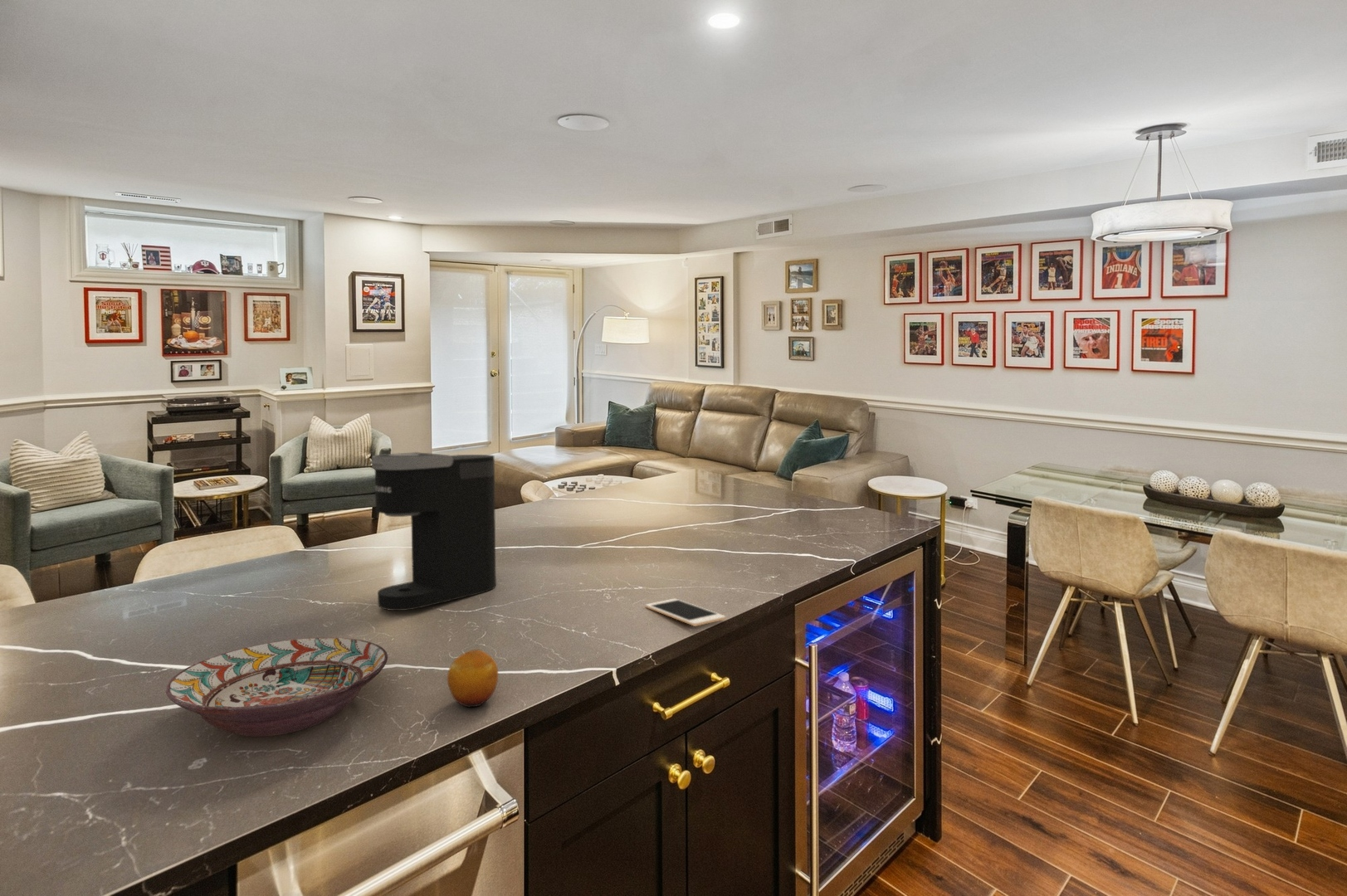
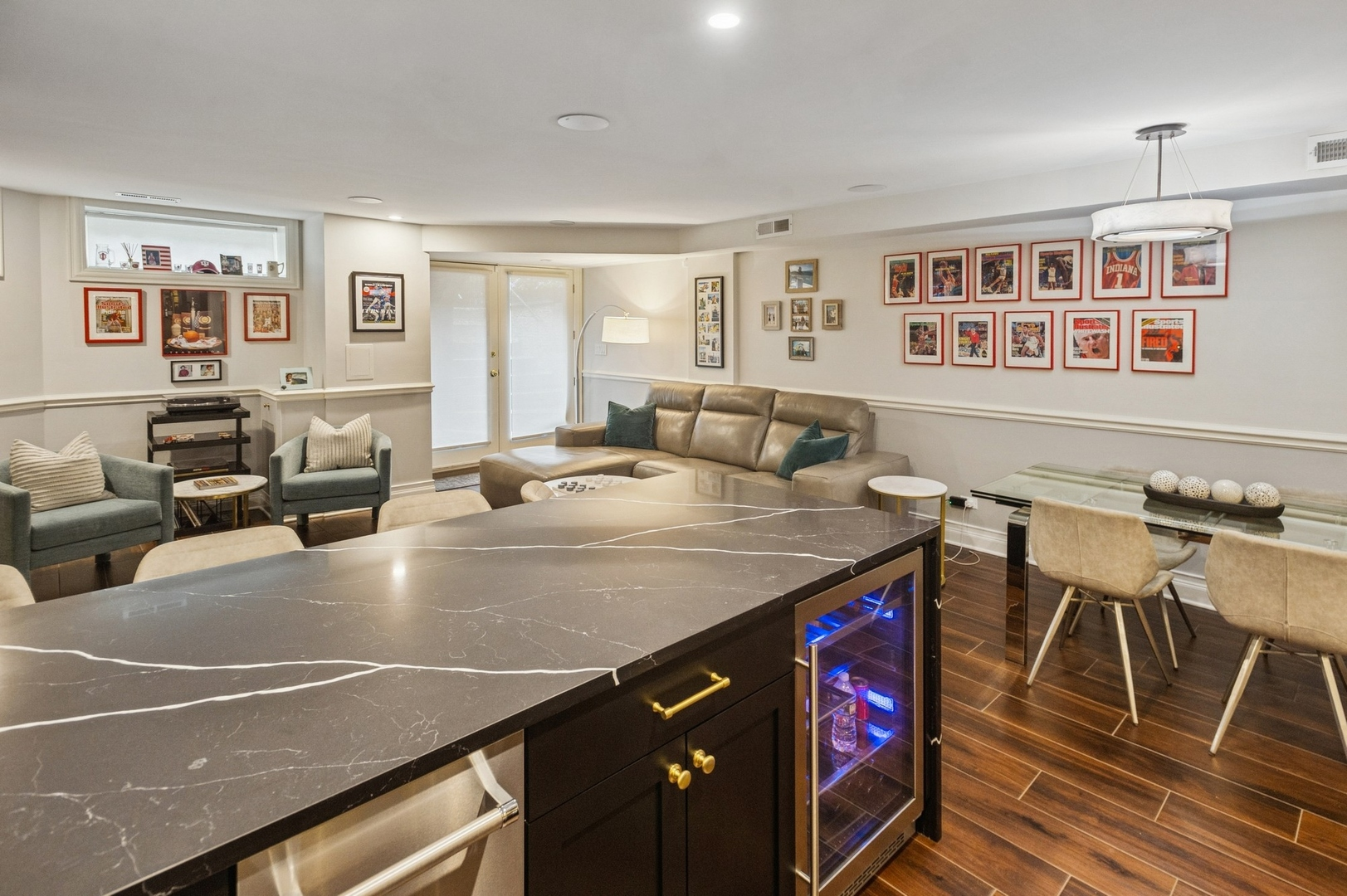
- cell phone (684, 611)
- fruit (472, 677)
- coffee maker (437, 524)
- decorative bowl (284, 691)
